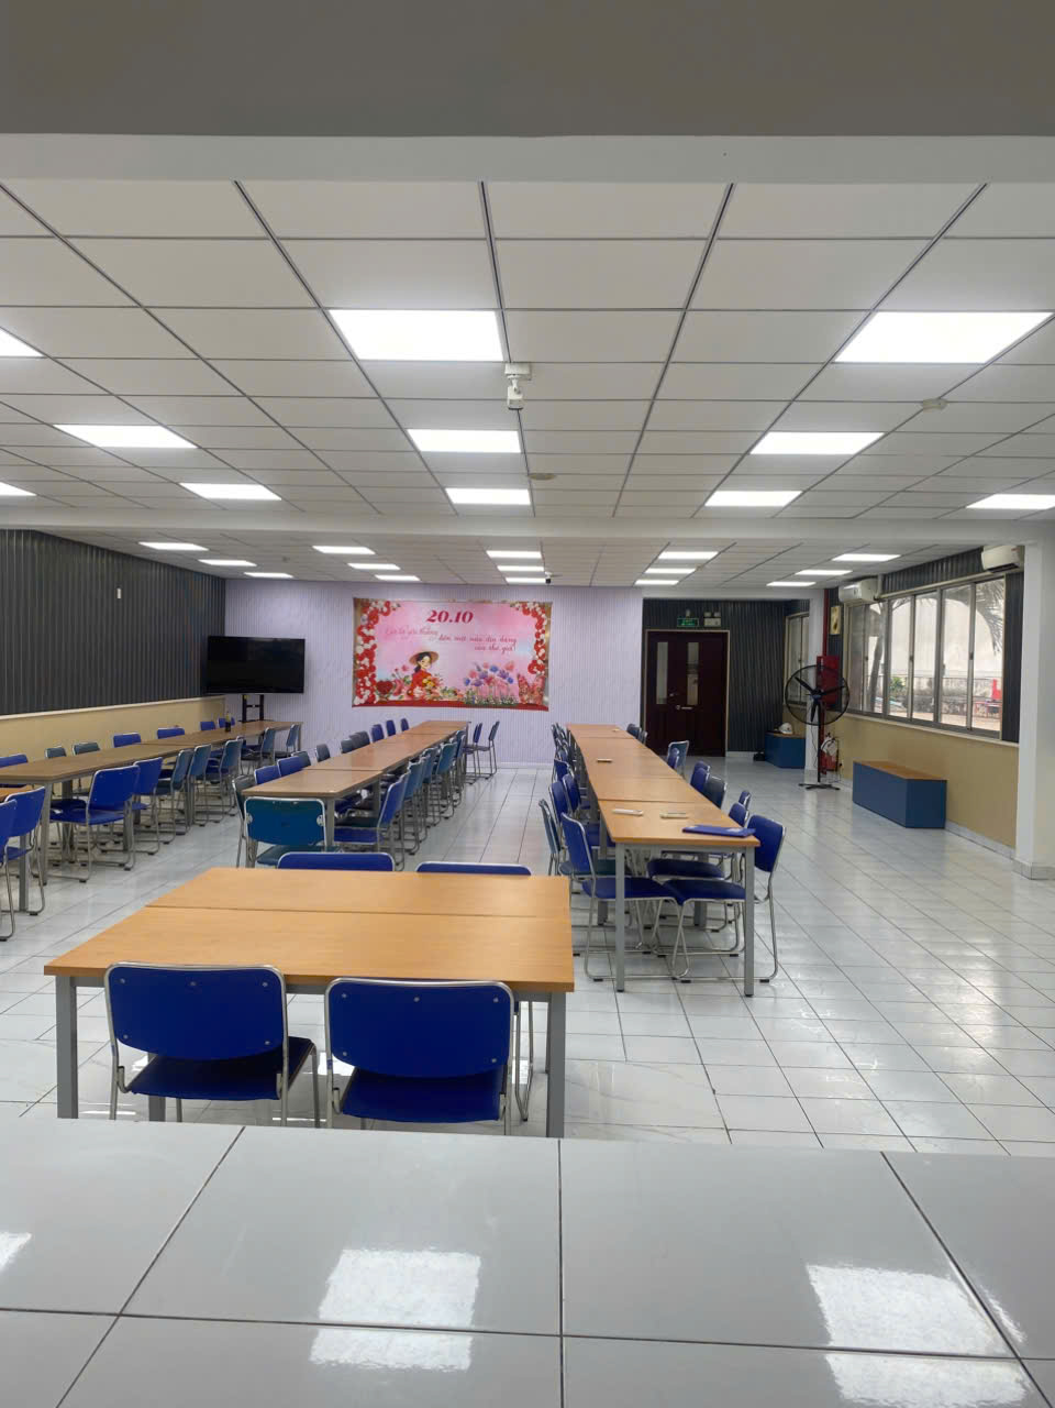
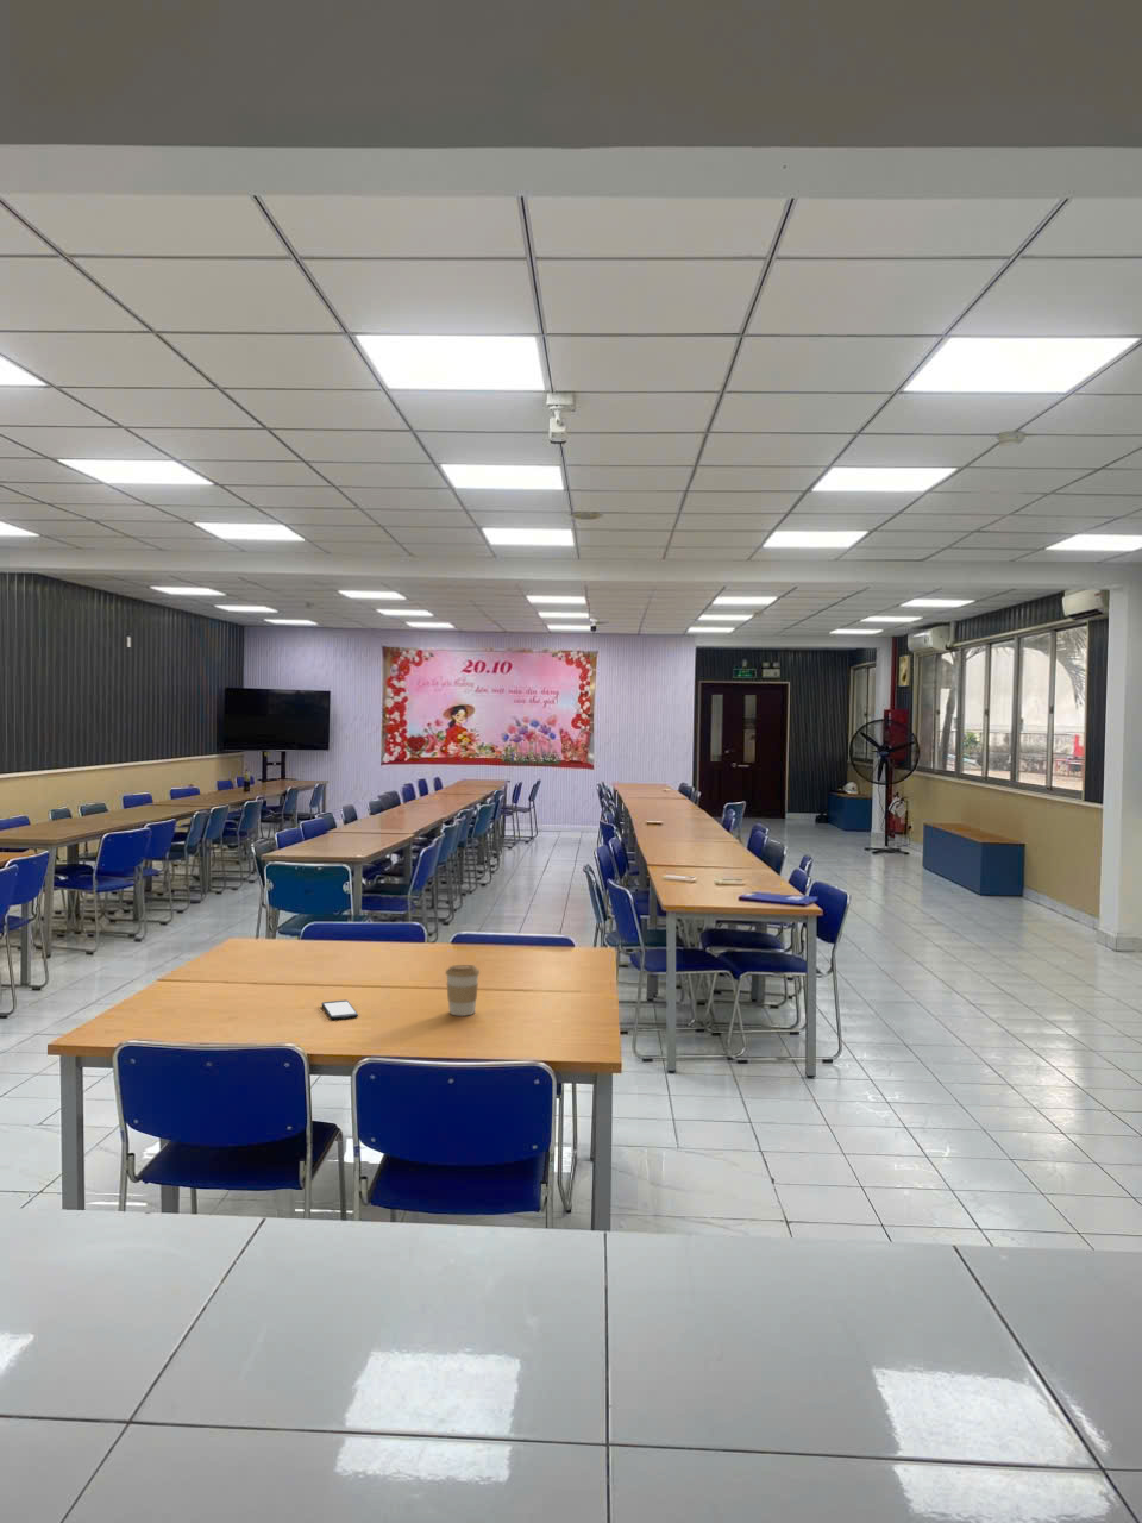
+ coffee cup (462, 988)
+ smartphone (339, 1009)
